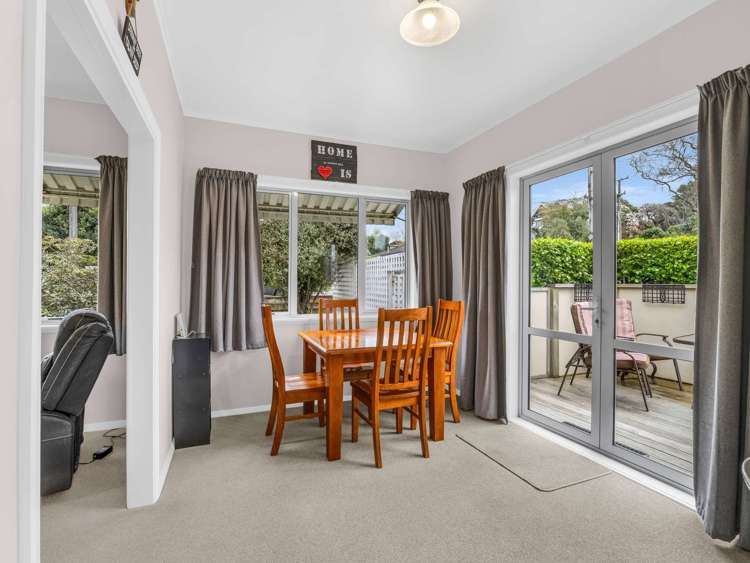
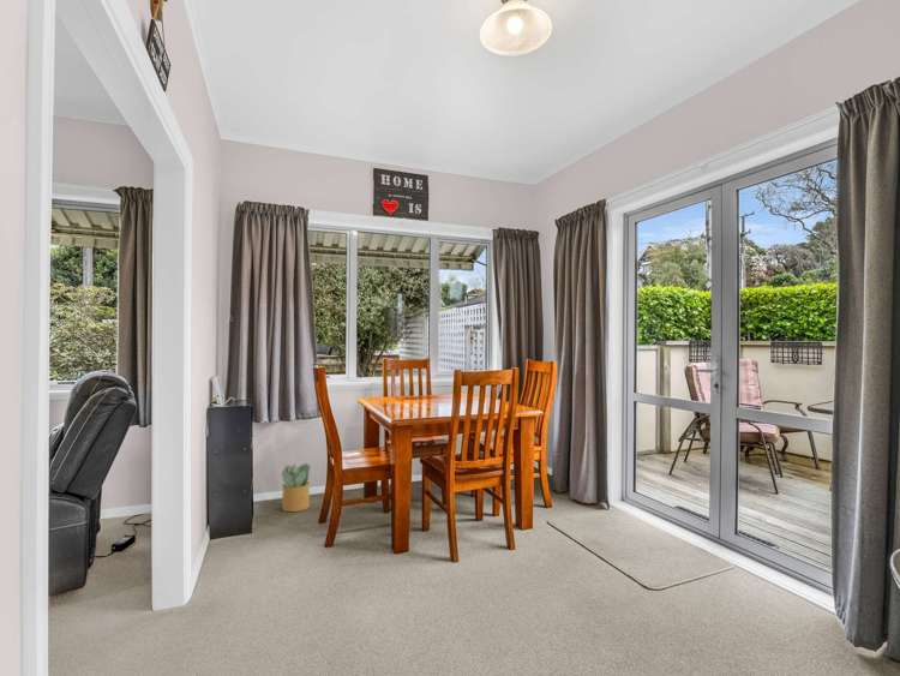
+ potted plant (294, 486)
